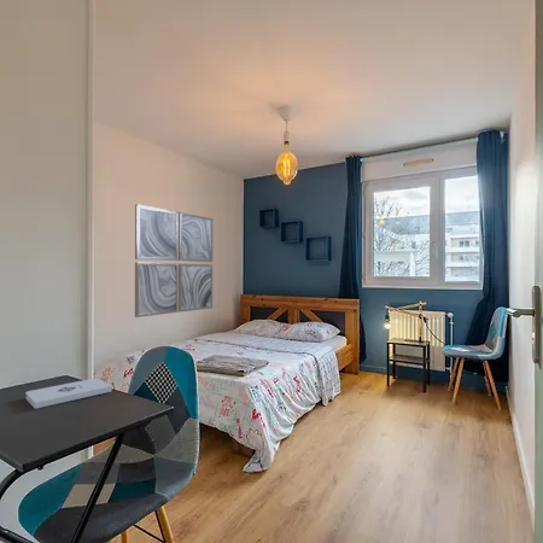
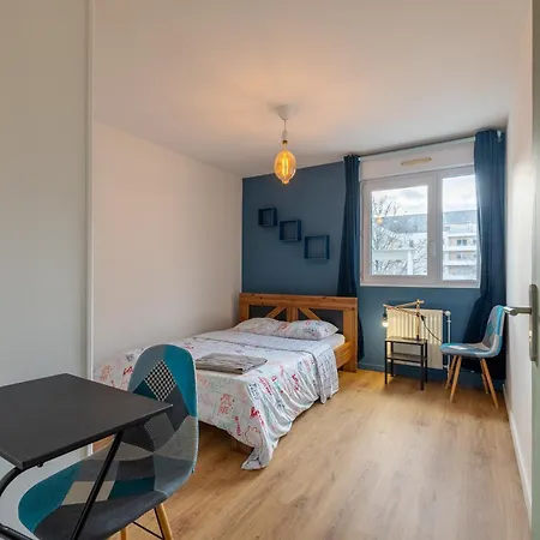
- wall art (177, 263)
- notepad (69, 391)
